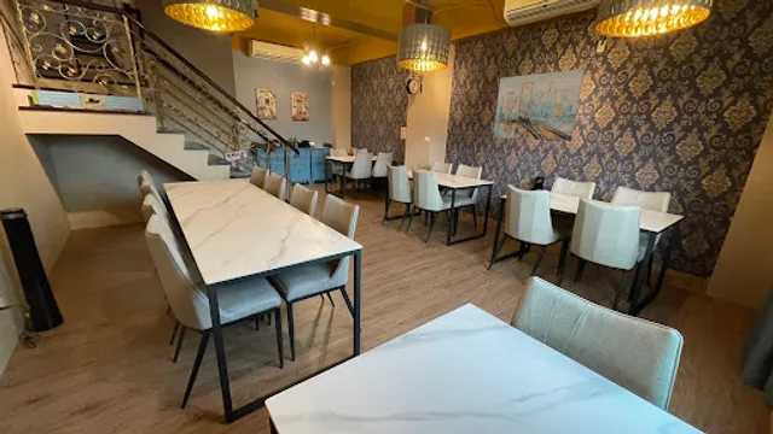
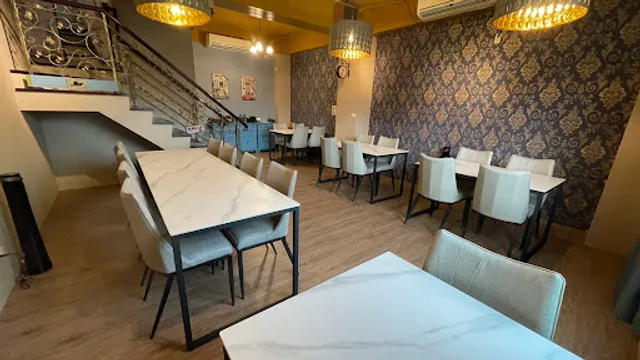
- wall art (533, 107)
